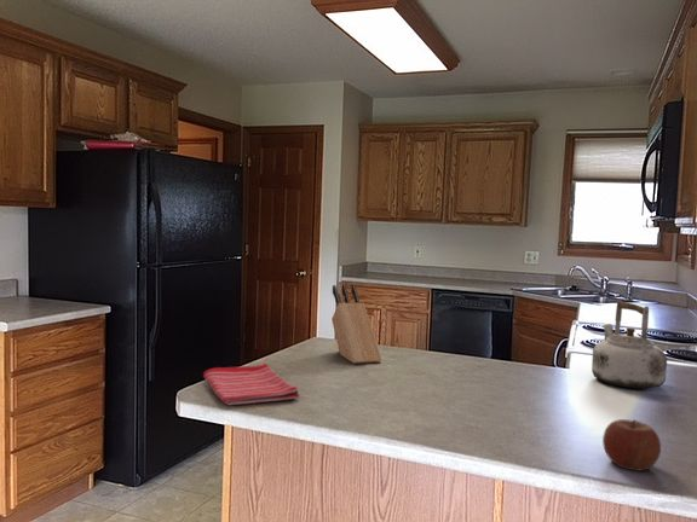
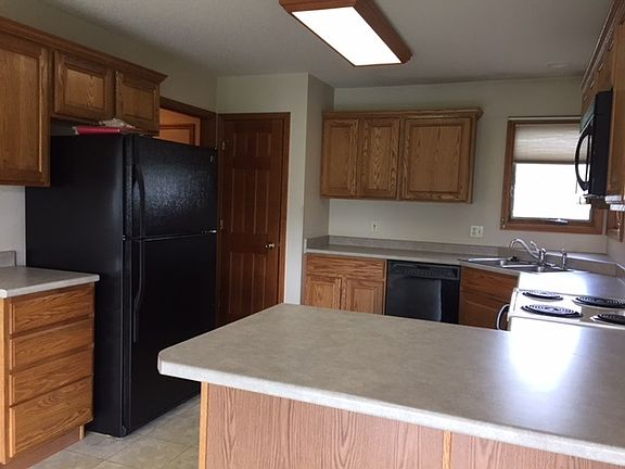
- kettle (624, 341)
- dish towel (248, 382)
- knife block (353, 320)
- apple (630, 442)
